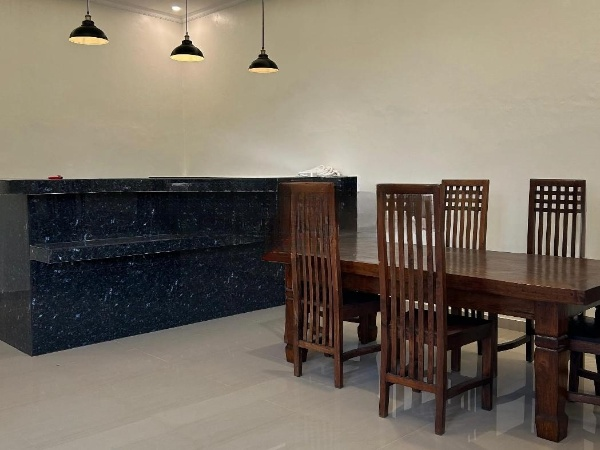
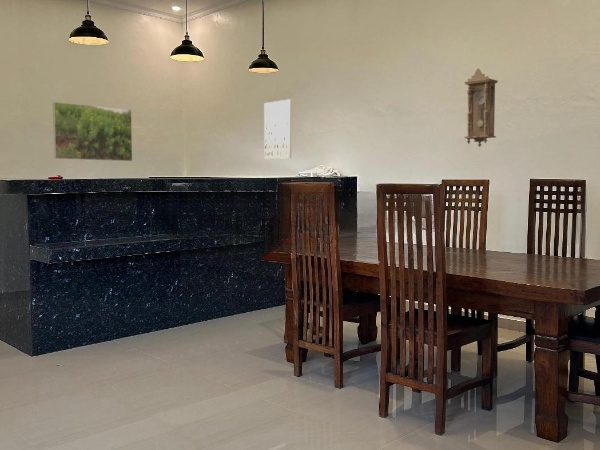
+ wall art (277, 130)
+ pendulum clock (480, 108)
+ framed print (94, 133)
